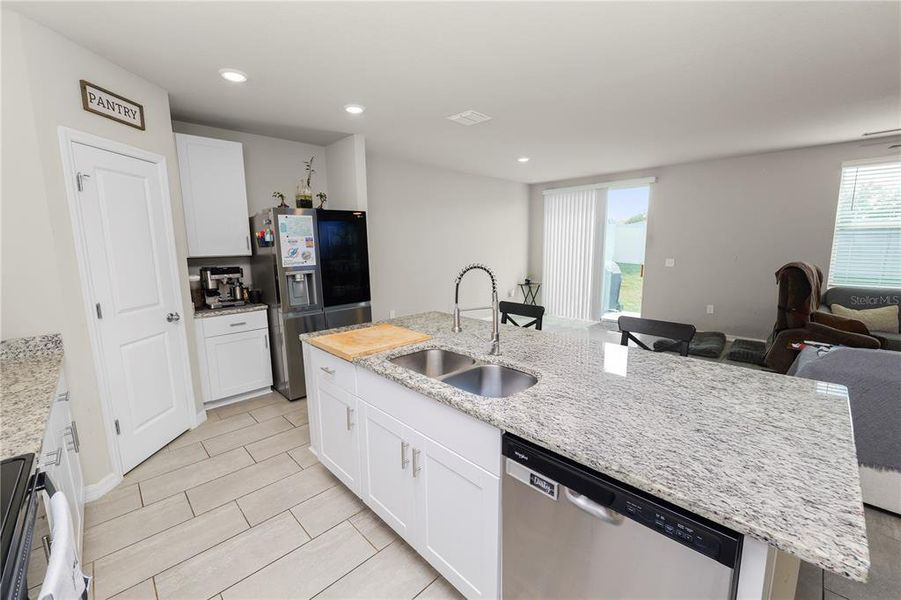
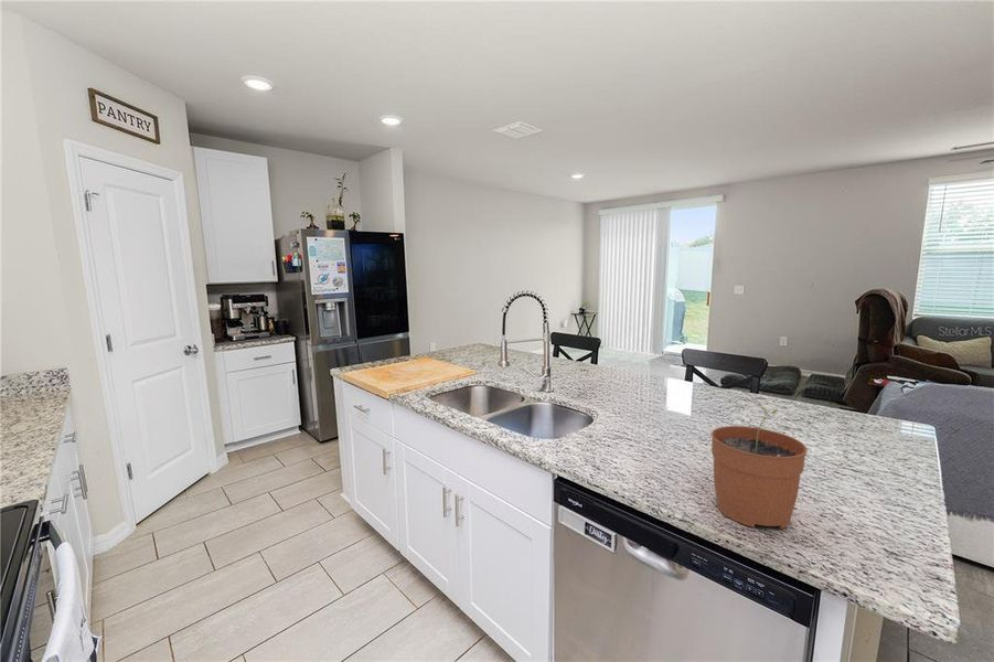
+ plant pot (755, 458)
